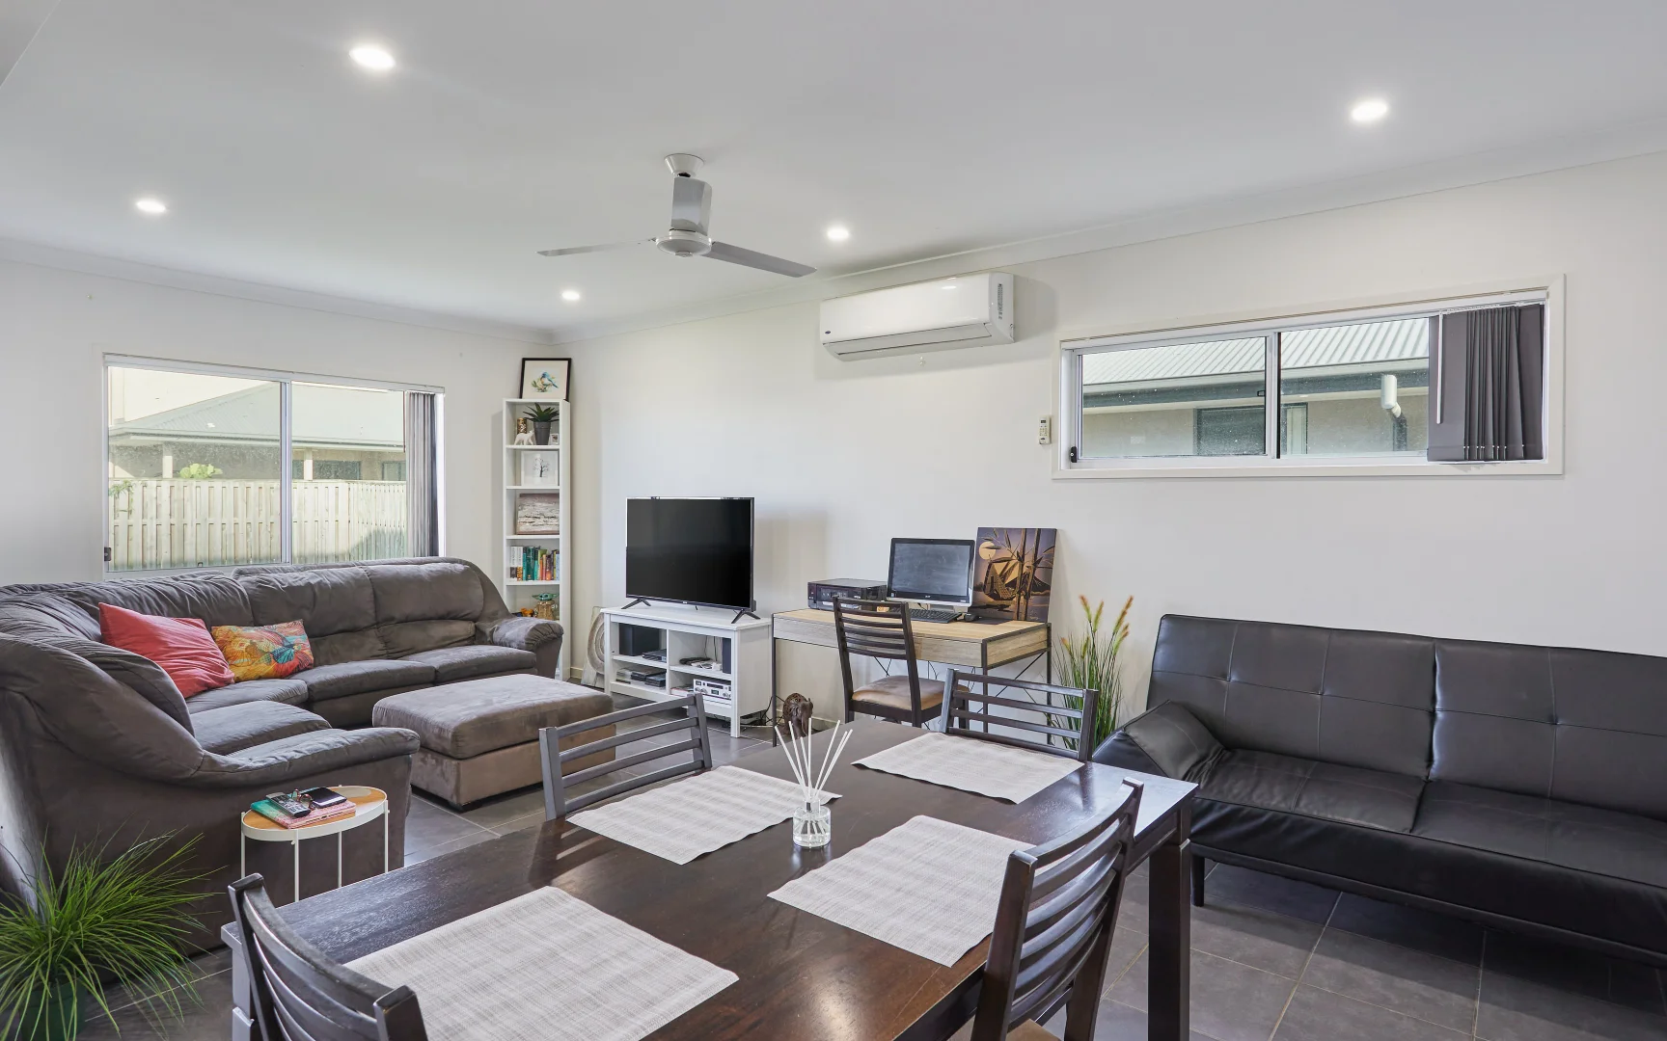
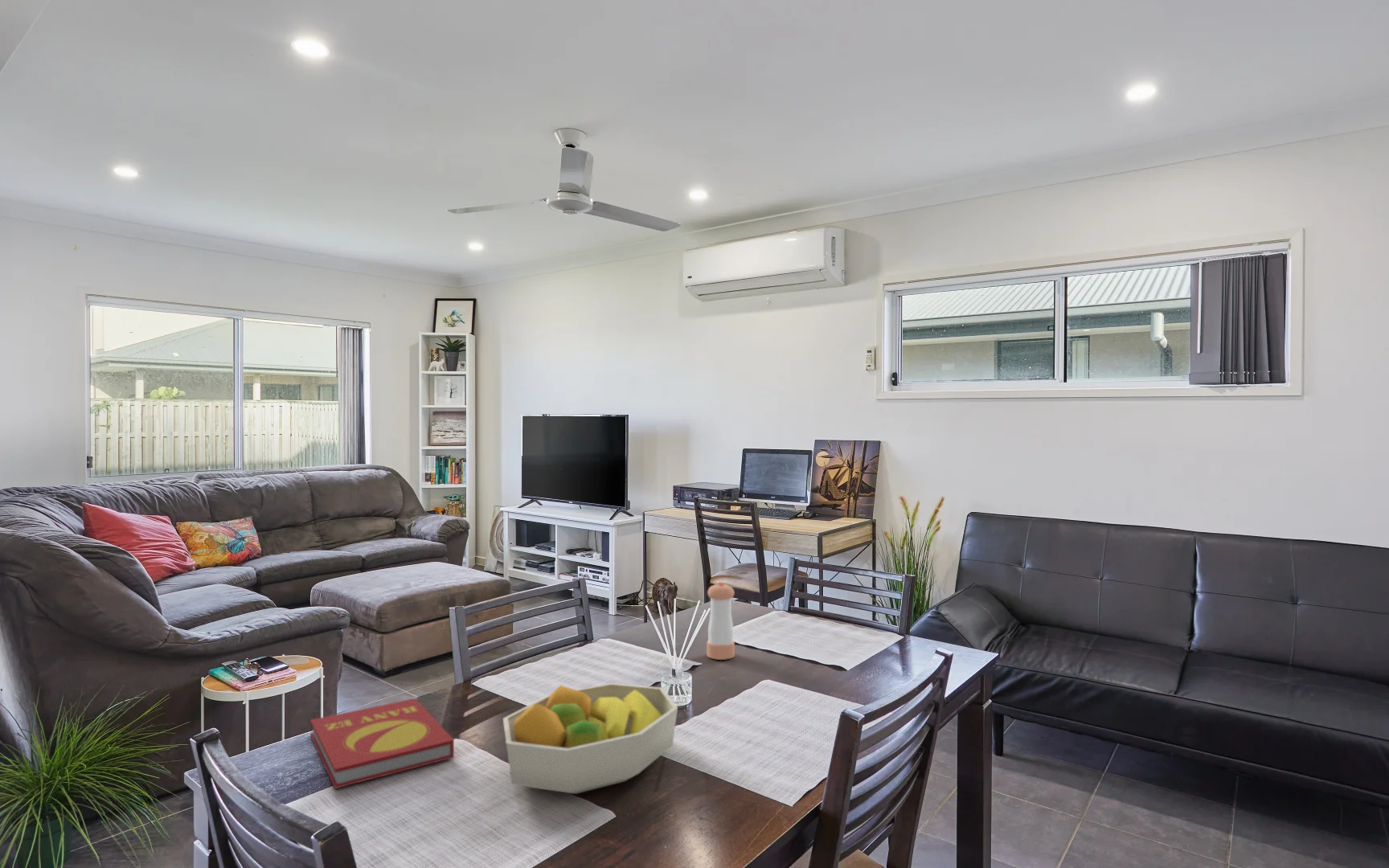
+ fruit bowl (592, 727)
+ pepper shaker (720, 618)
+ book (379, 738)
